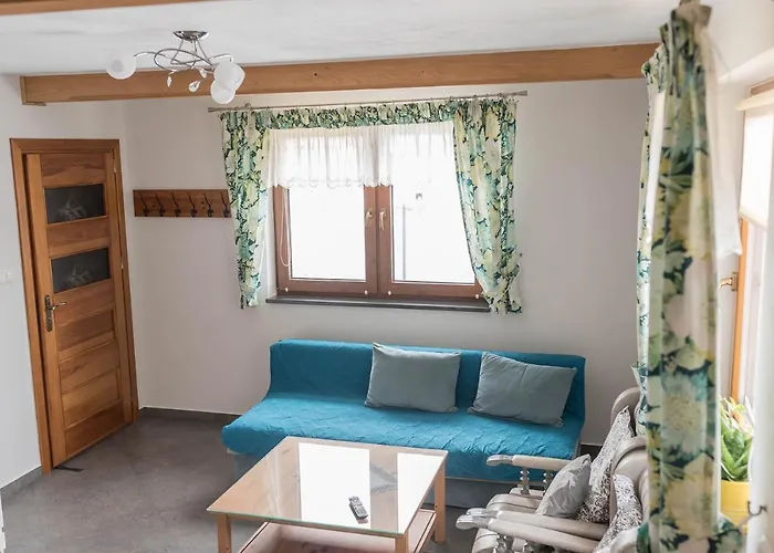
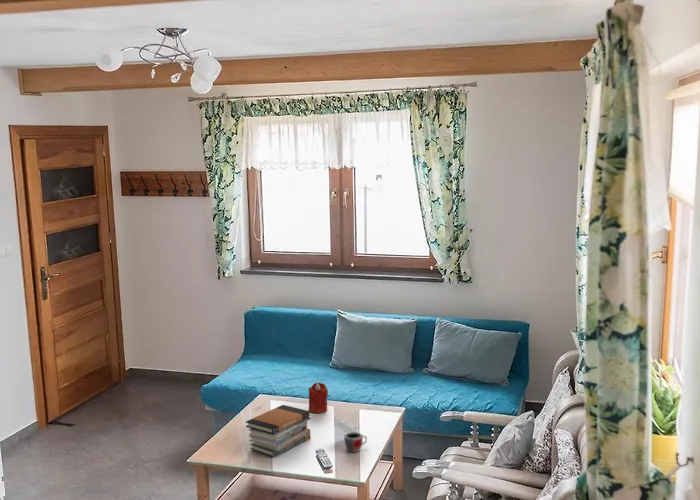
+ book stack (279, 430)
+ candle (318, 396)
+ mug (356, 441)
